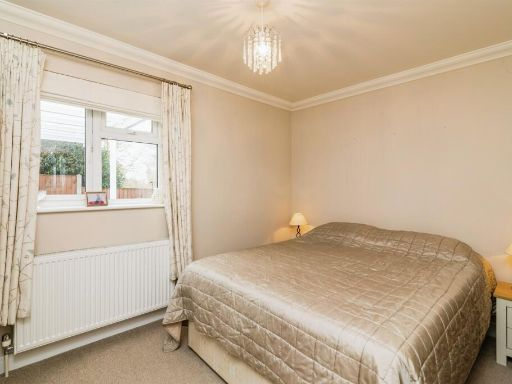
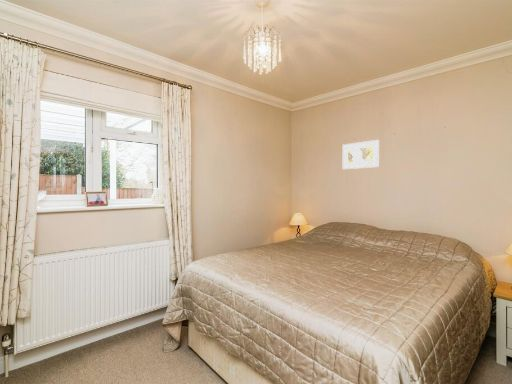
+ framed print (360, 155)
